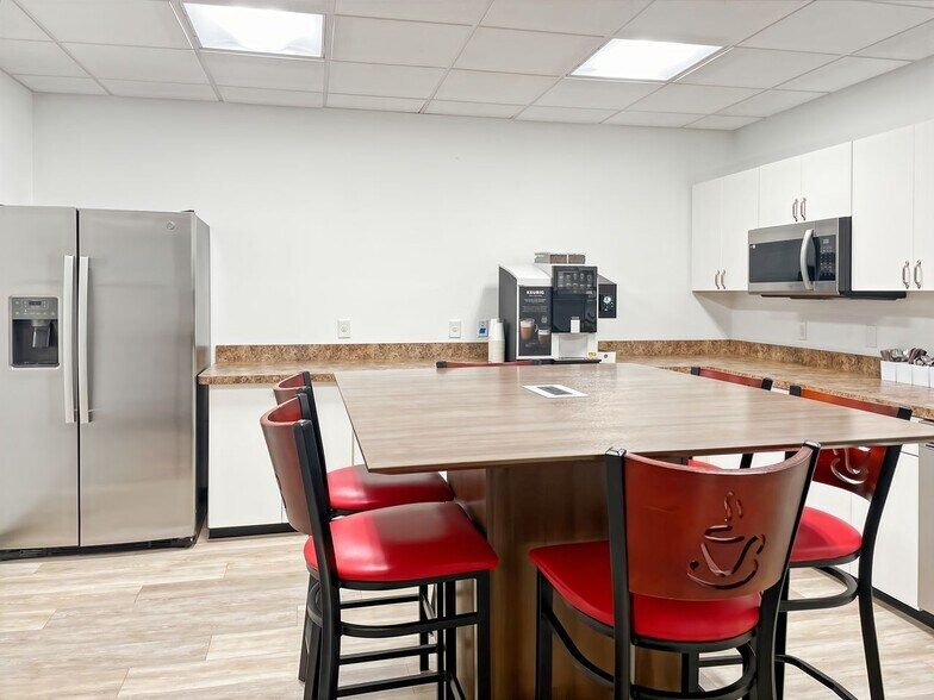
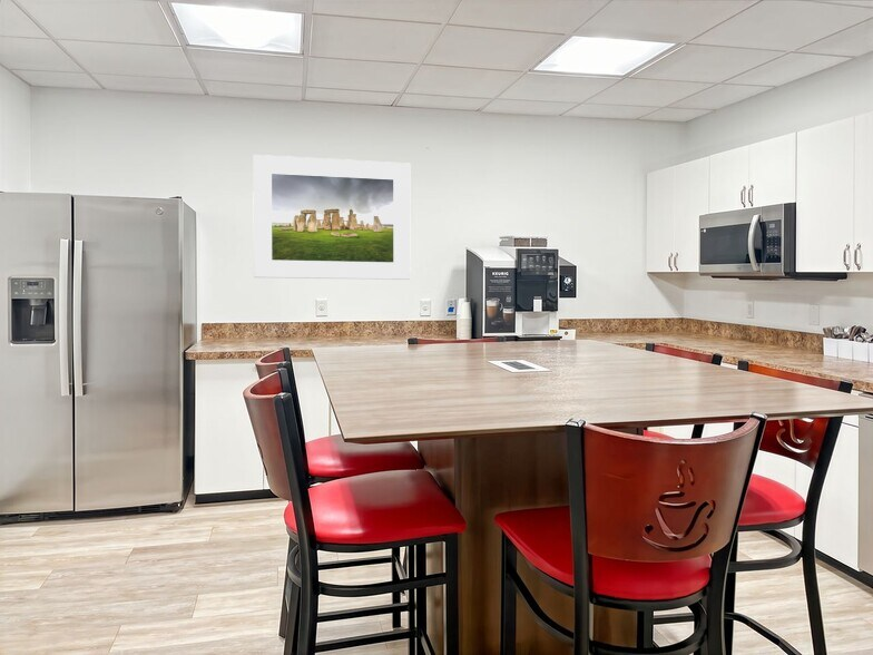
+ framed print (333, 218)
